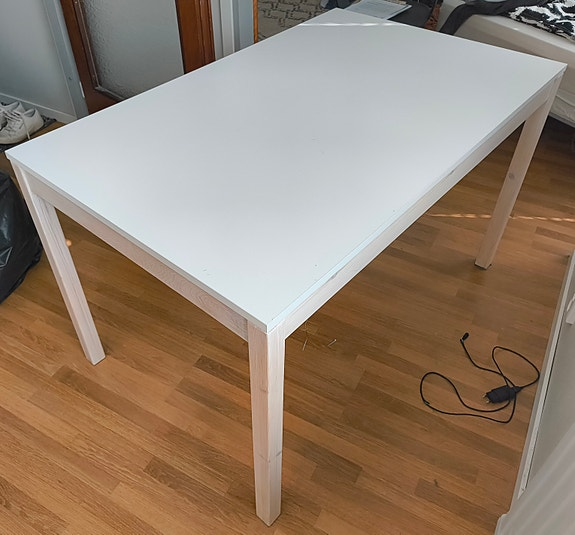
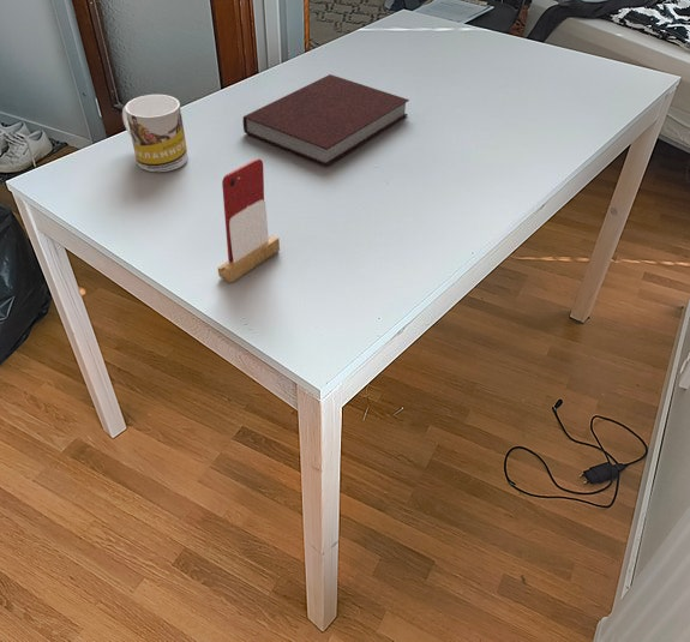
+ mug (151, 128)
+ notebook (328, 115)
+ smartphone (245, 217)
